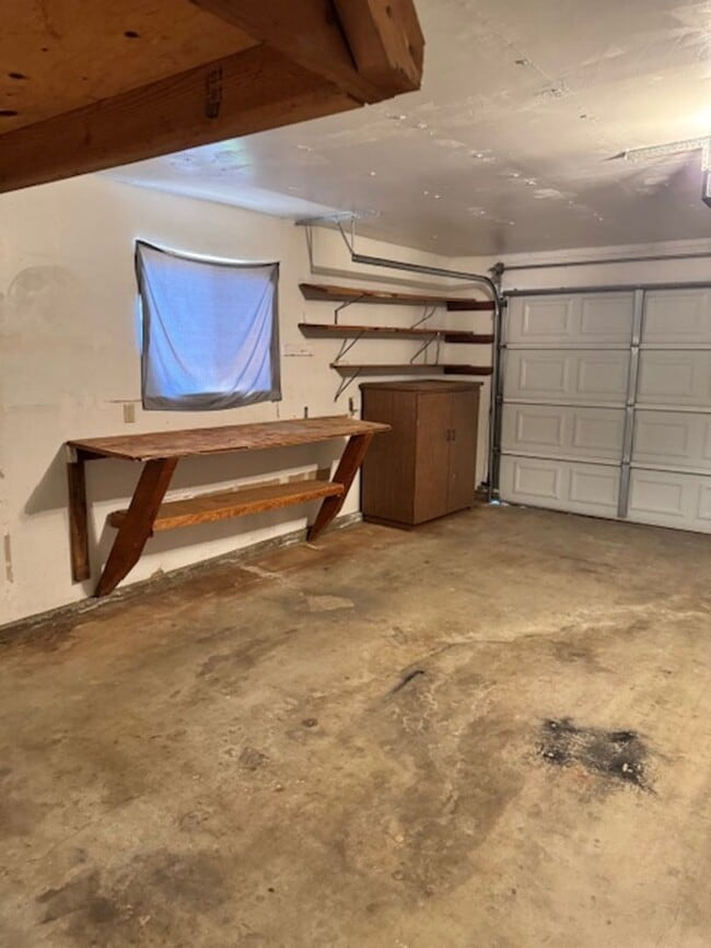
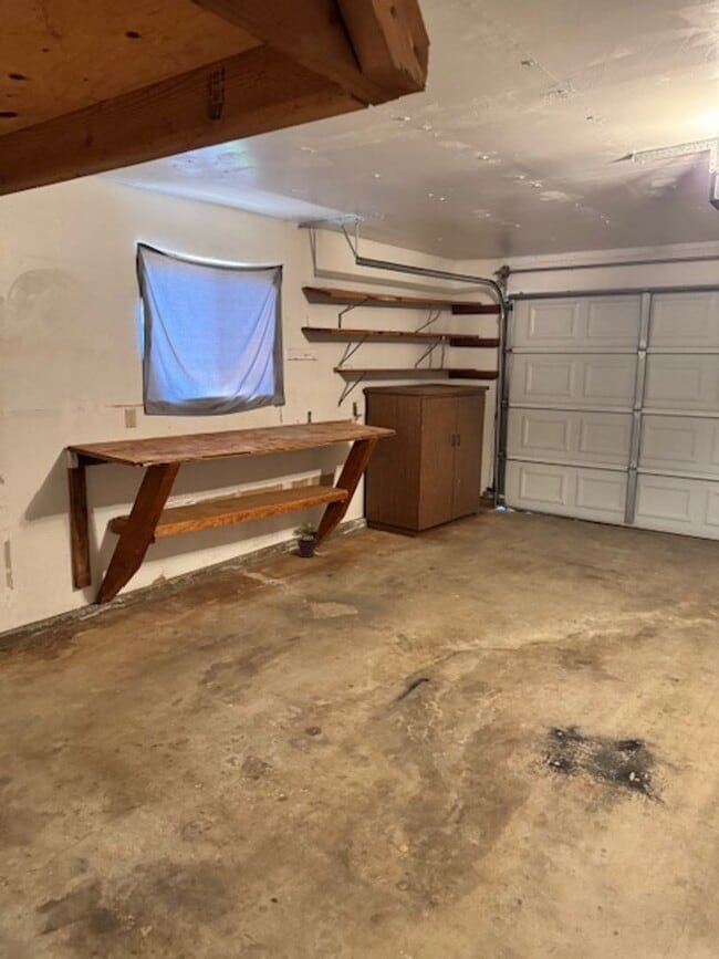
+ potted plant (304, 538)
